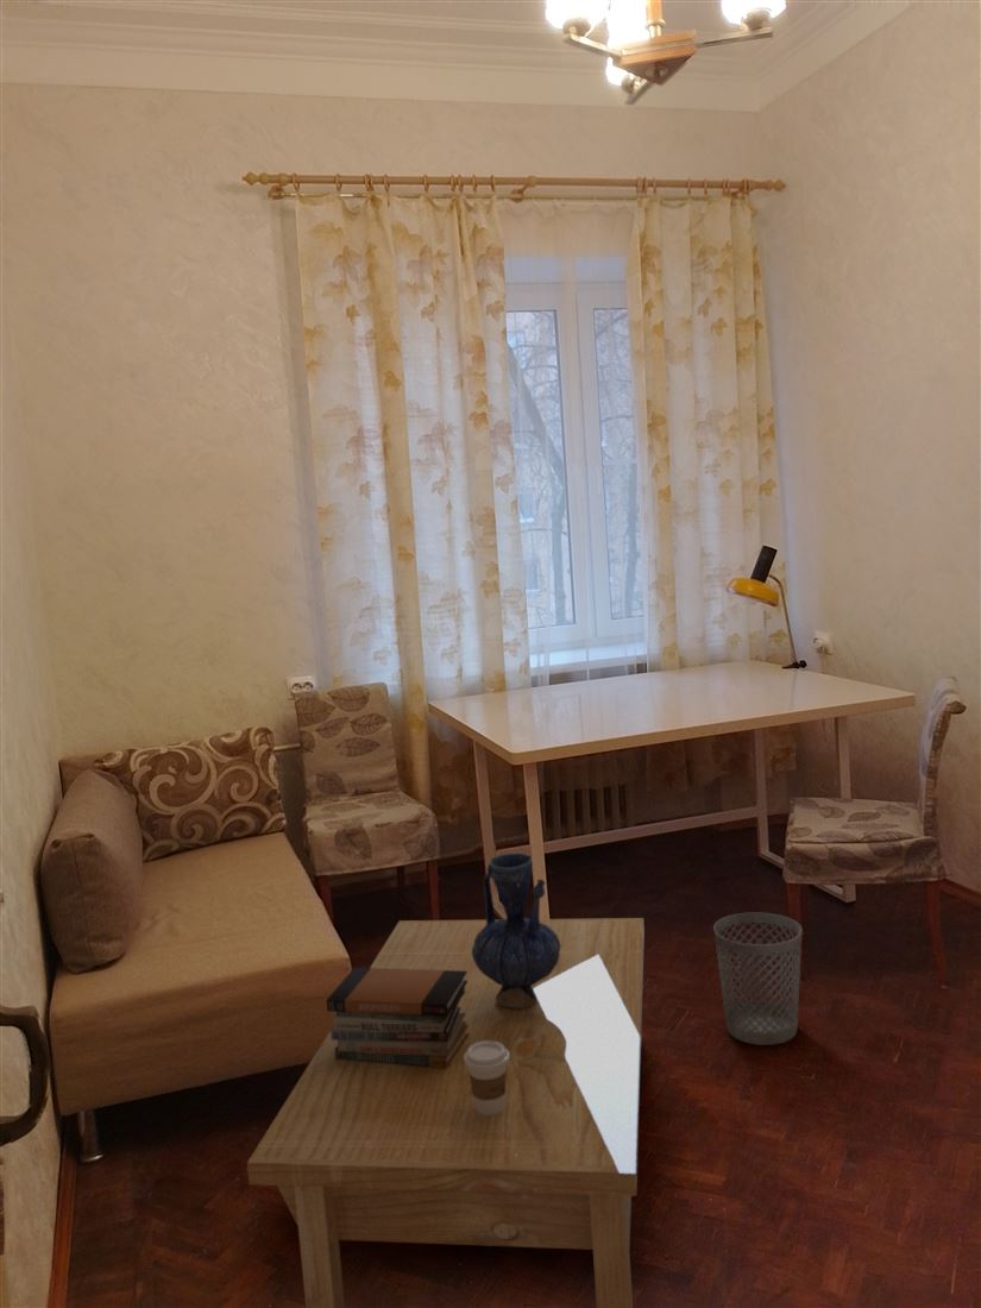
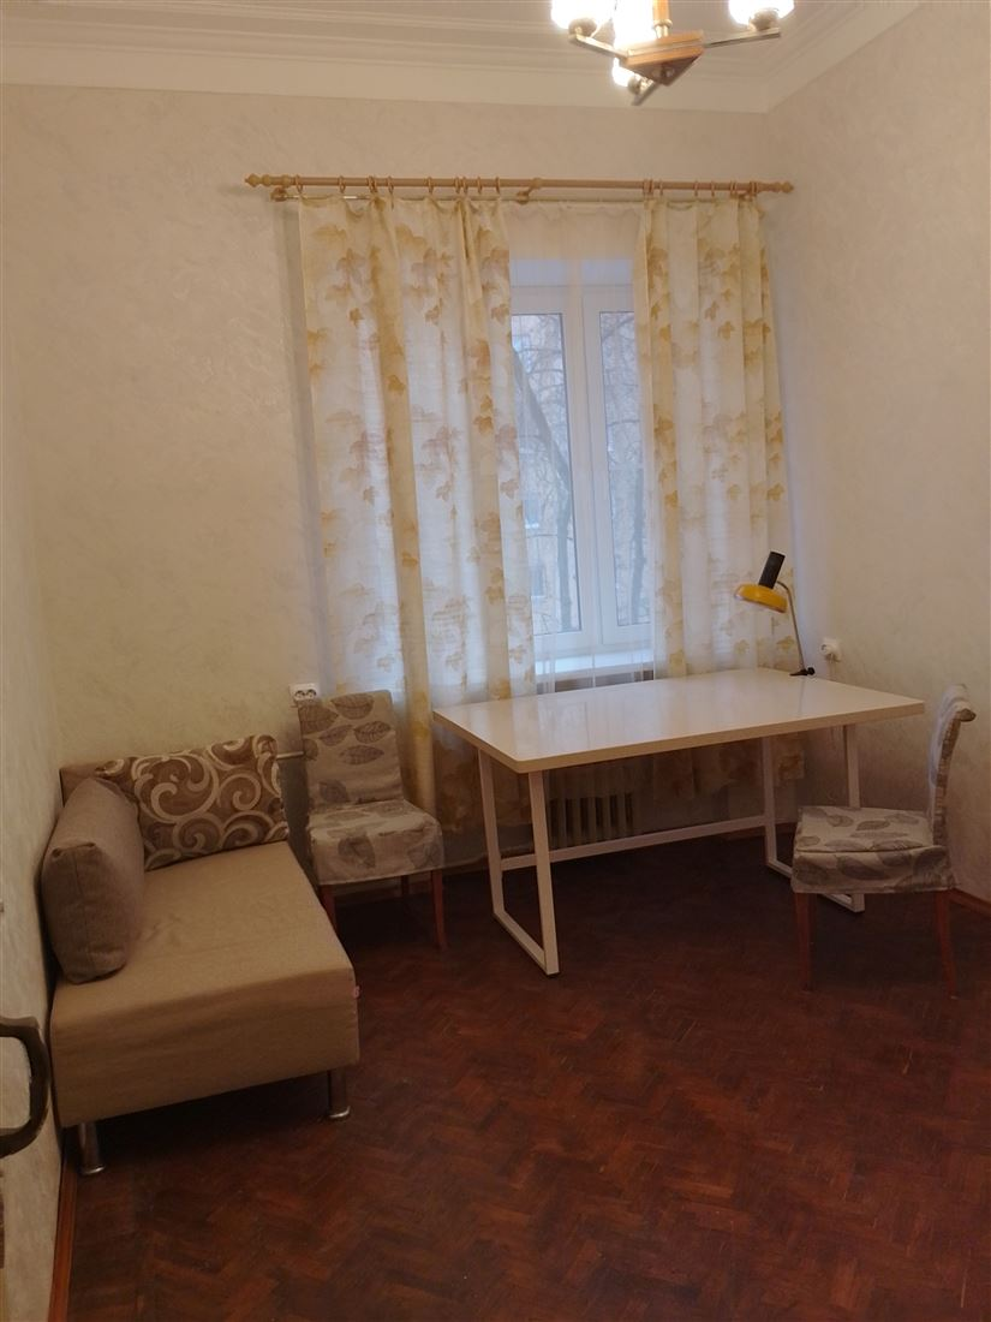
- vase (515, 929)
- wastebasket (759, 979)
- book stack (398, 1014)
- coffee table (505, 1086)
- coffee cup (488, 1077)
